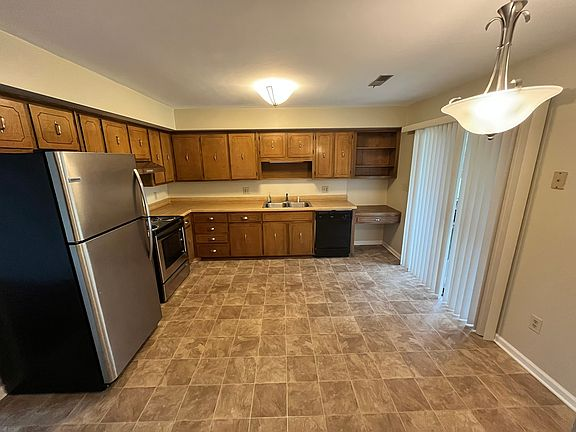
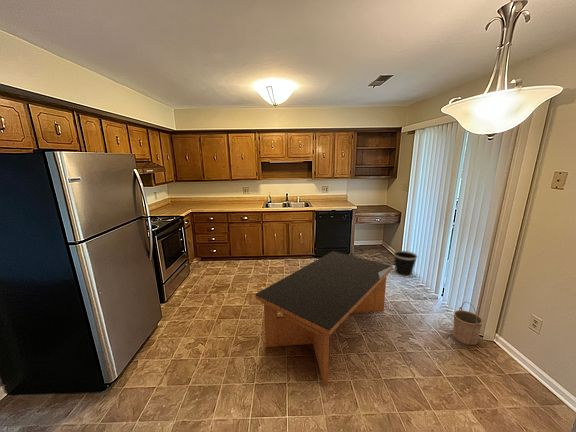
+ bucket (467, 320)
+ wastebasket (404, 264)
+ coffee table (331, 302)
